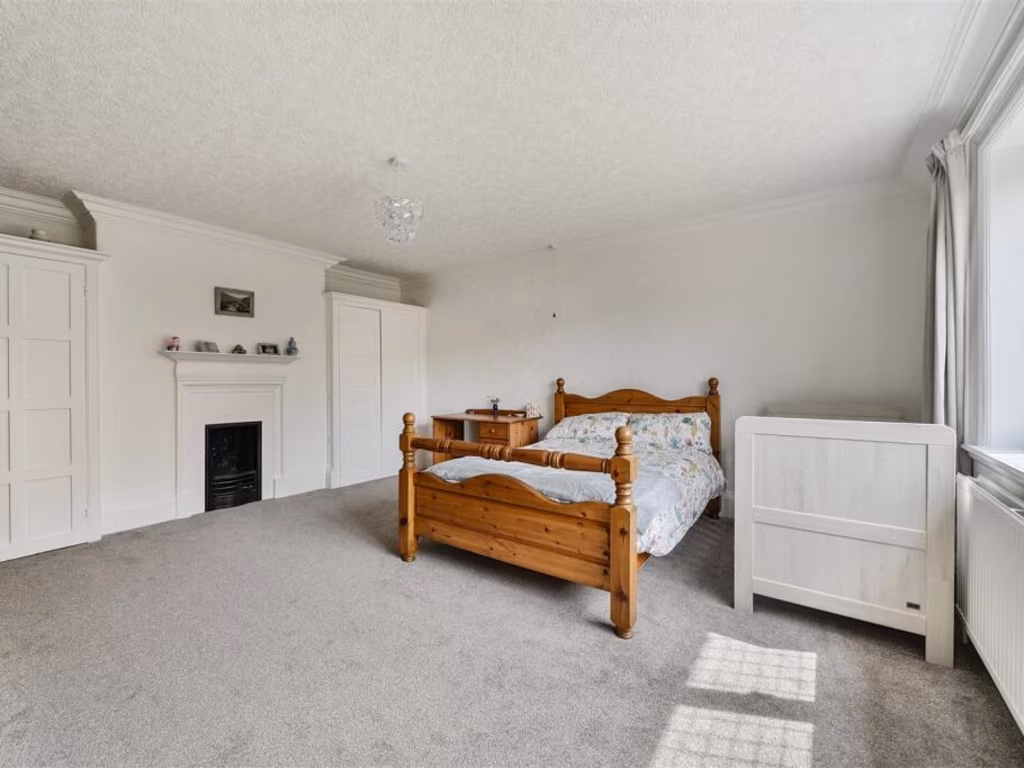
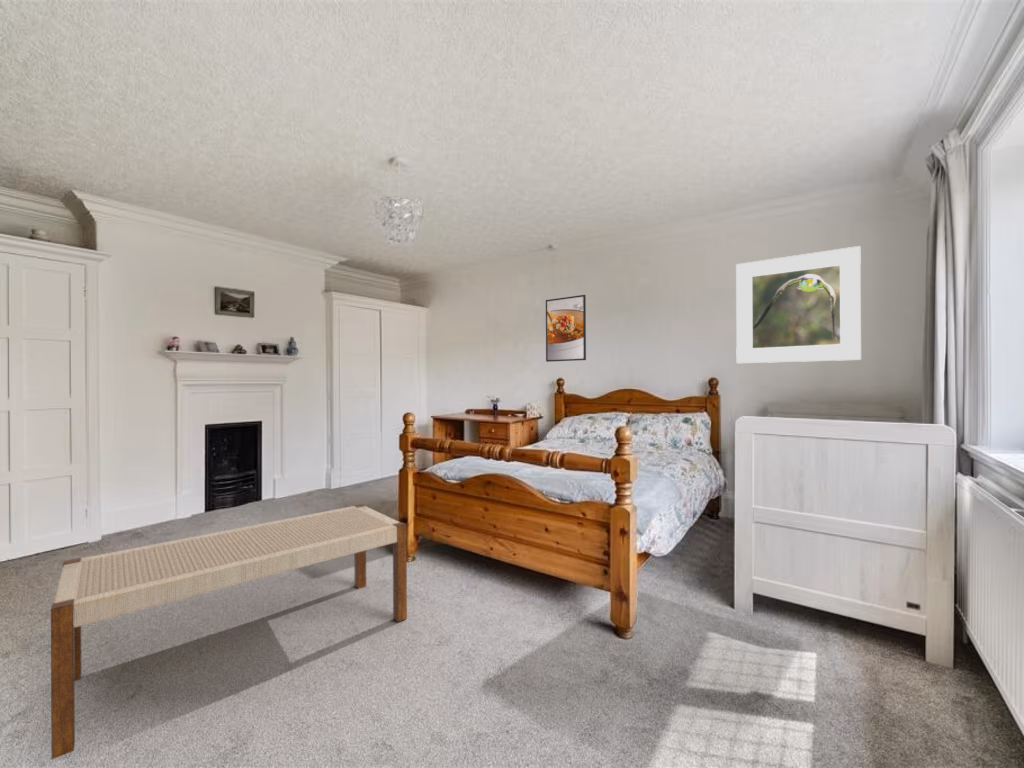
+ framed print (565, 329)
+ bench (251, 580)
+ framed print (794, 308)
